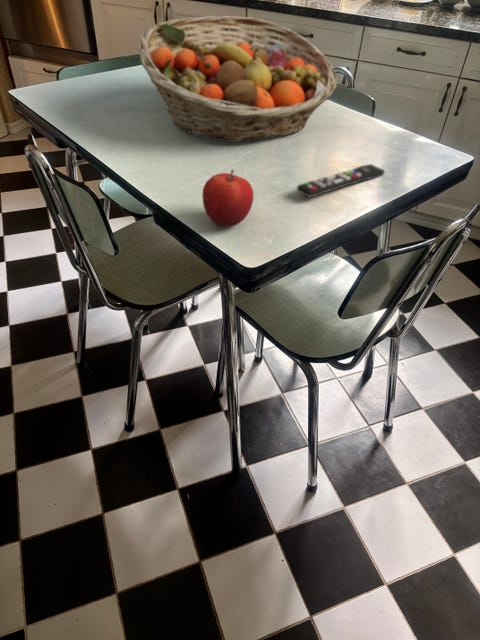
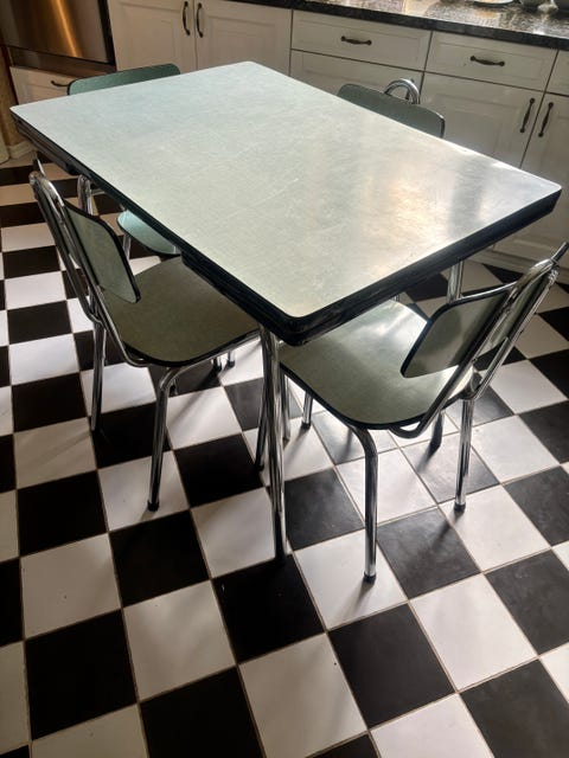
- fruit (227, 198)
- remote control (342, 180)
- fruit basket (239, 76)
